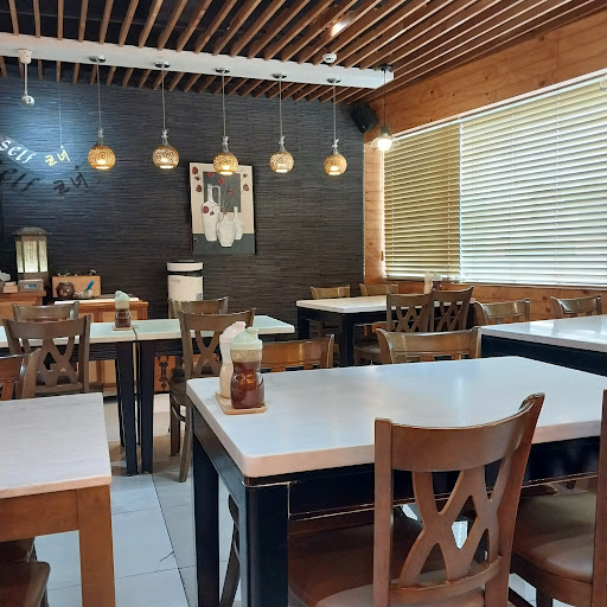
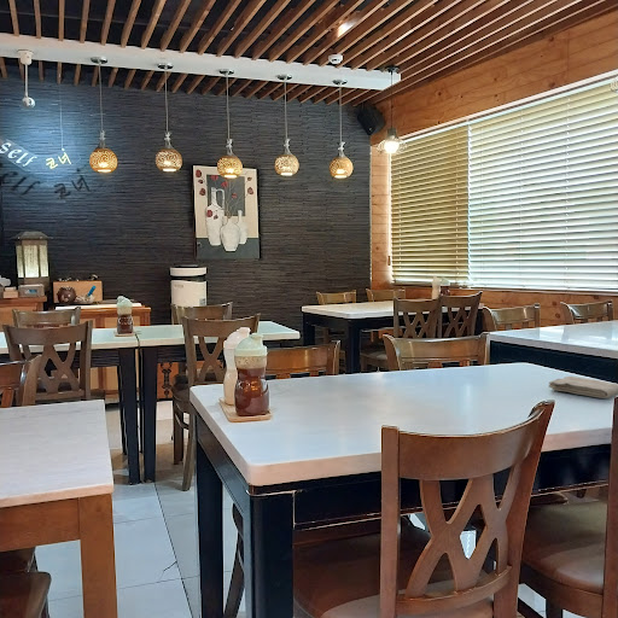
+ washcloth (585, 385)
